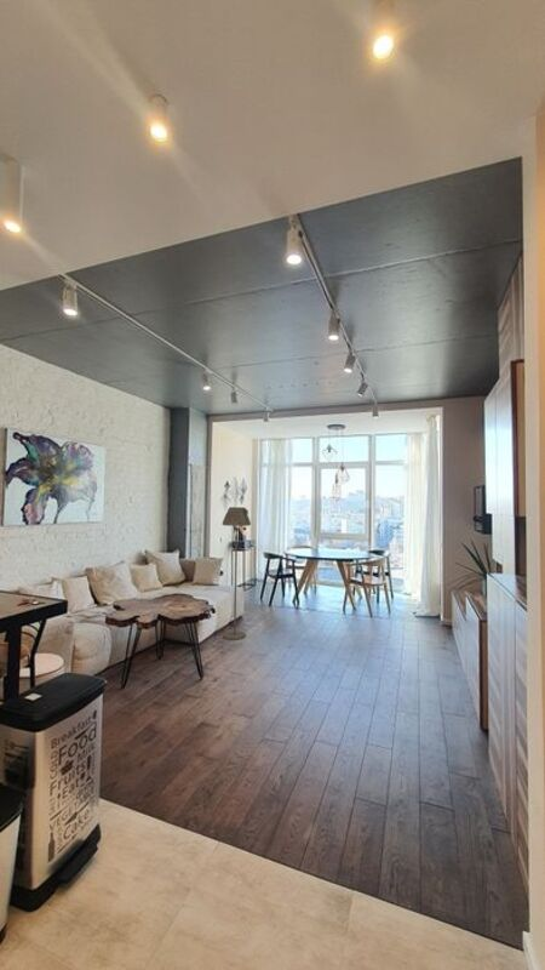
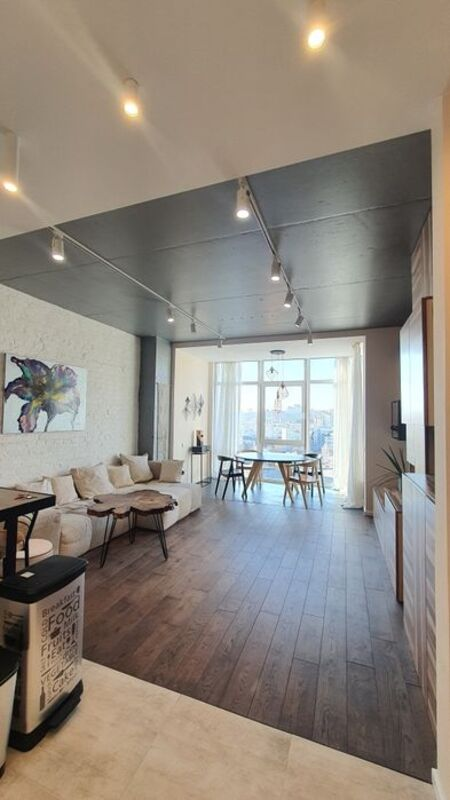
- floor lamp (235, 571)
